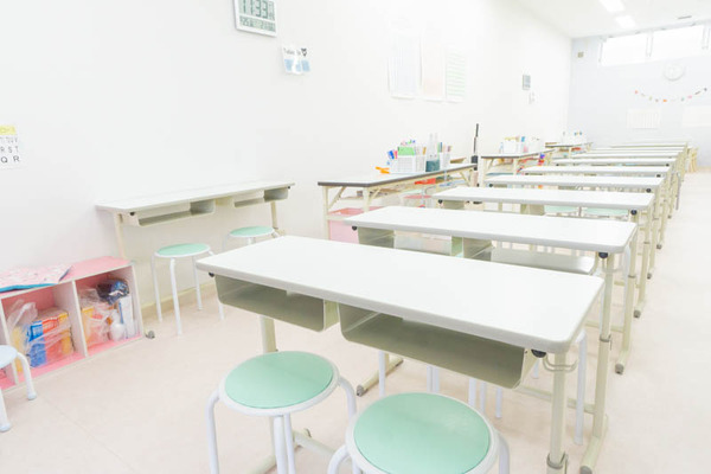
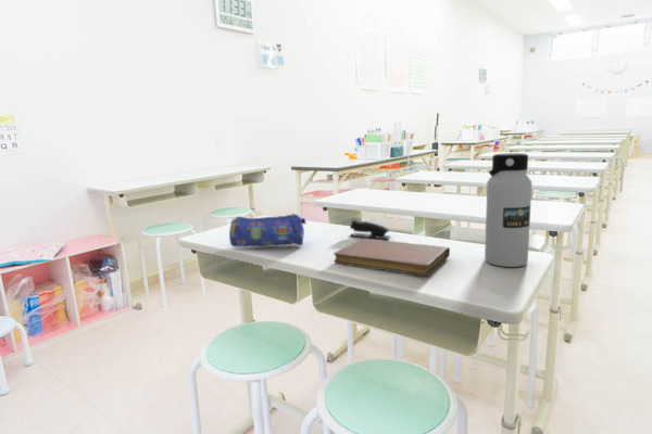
+ water bottle (507, 208)
+ notebook (391, 254)
+ stapler (369, 229)
+ pencil case (267, 230)
